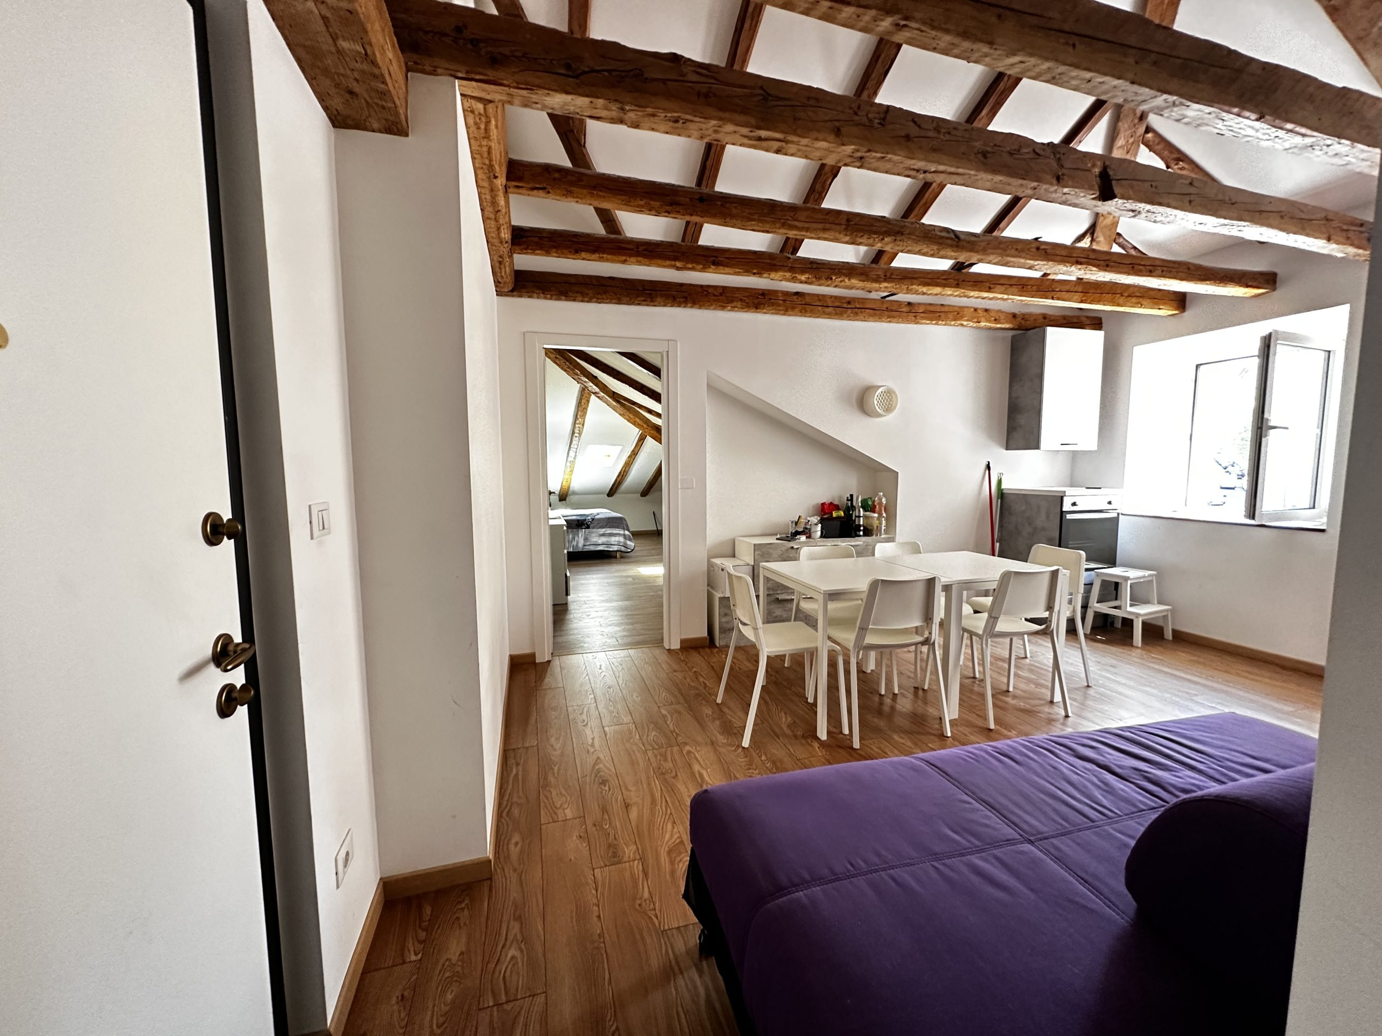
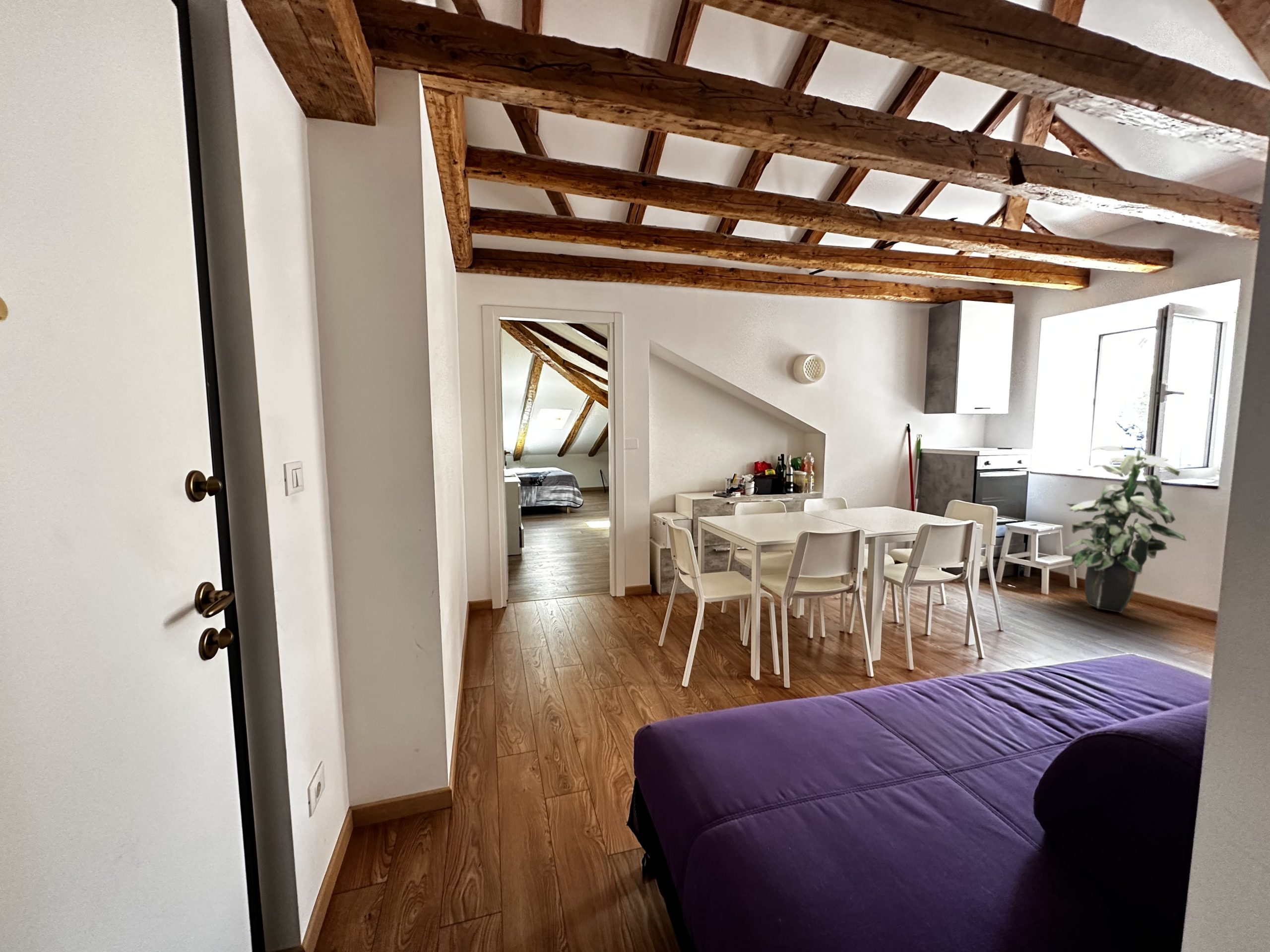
+ indoor plant (1116, 528)
